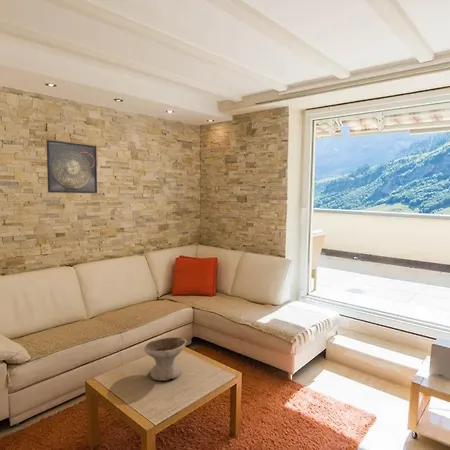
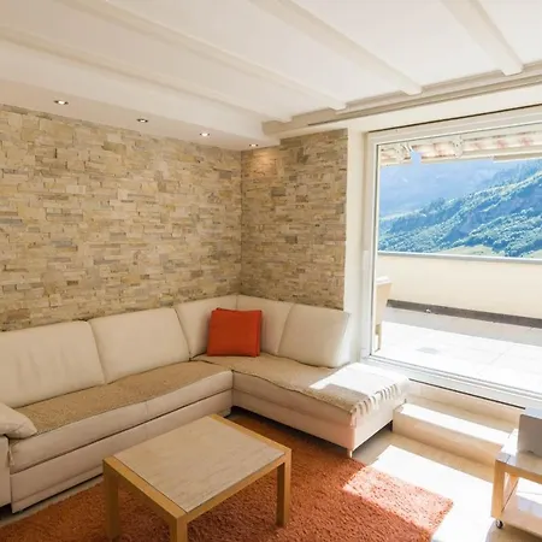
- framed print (73, 168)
- bowl (165, 357)
